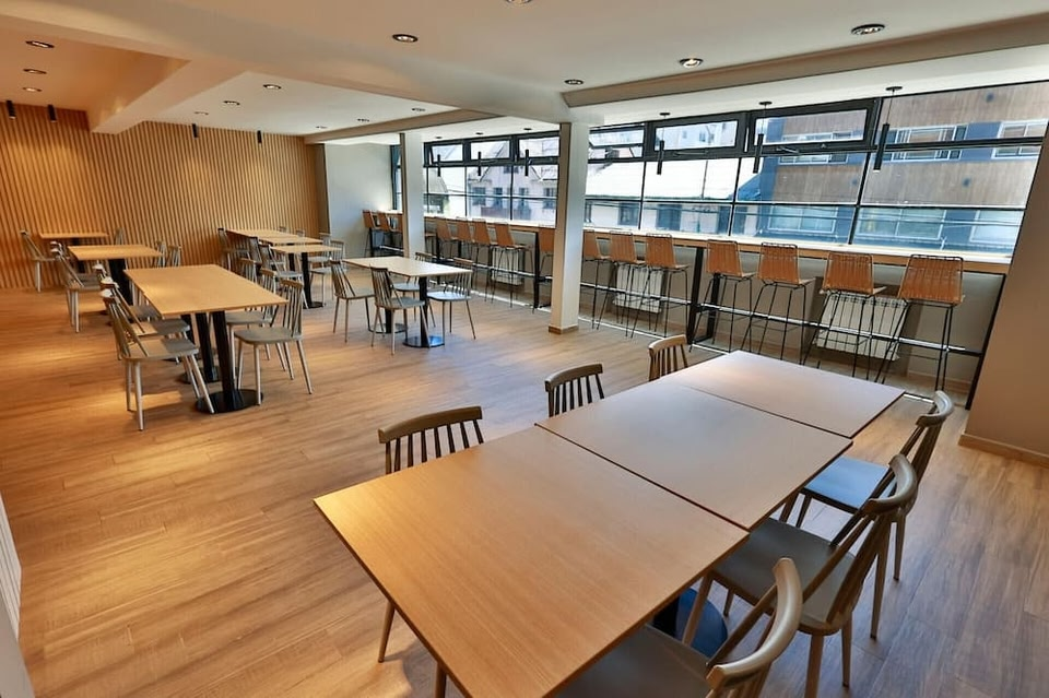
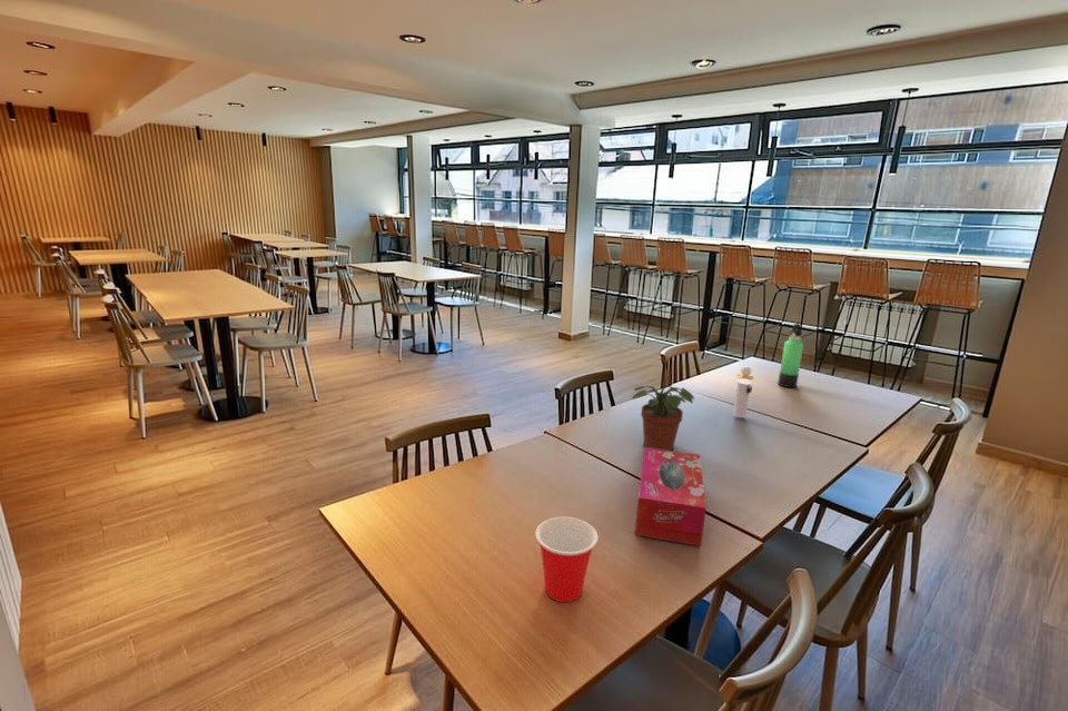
+ cup (564, 562)
+ thermos bottle (792, 354)
+ potted plant (660, 417)
+ tissue box (670, 491)
+ perfume bottle (742, 392)
